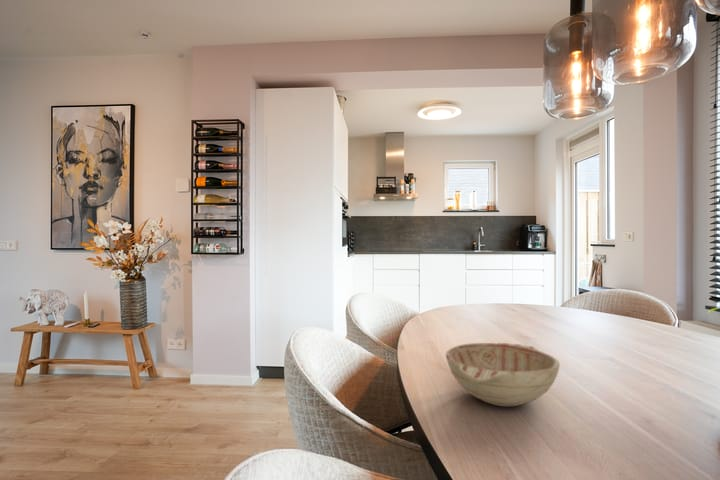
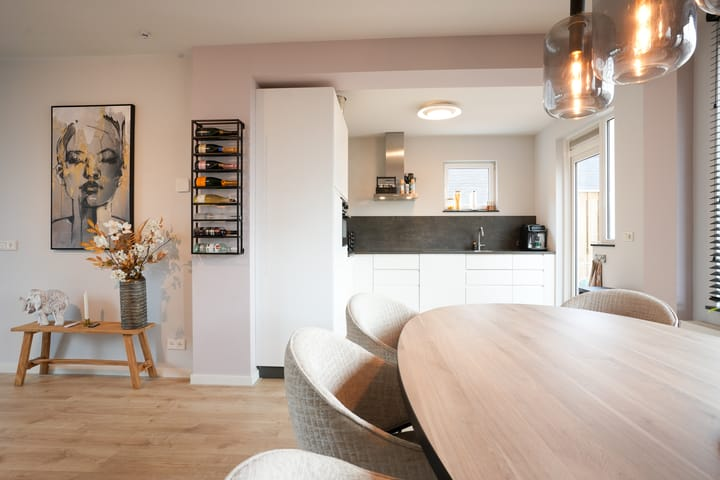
- decorative bowl (499, 374)
